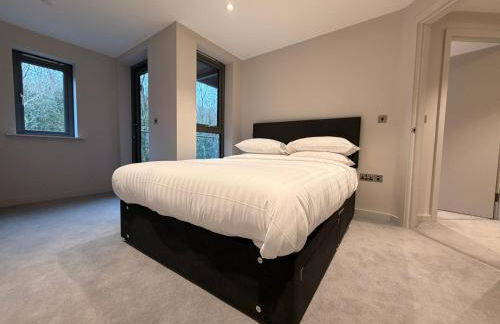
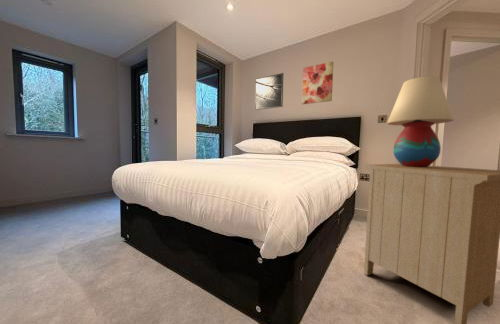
+ wall art (317, 83)
+ nightstand (428, 228)
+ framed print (268, 92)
+ table lamp (417, 124)
